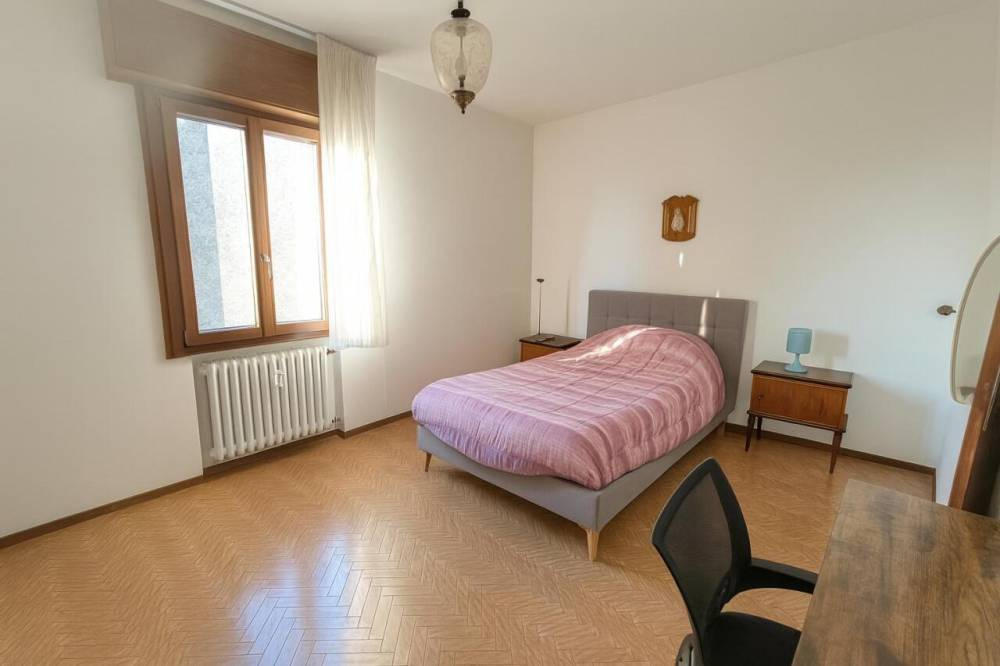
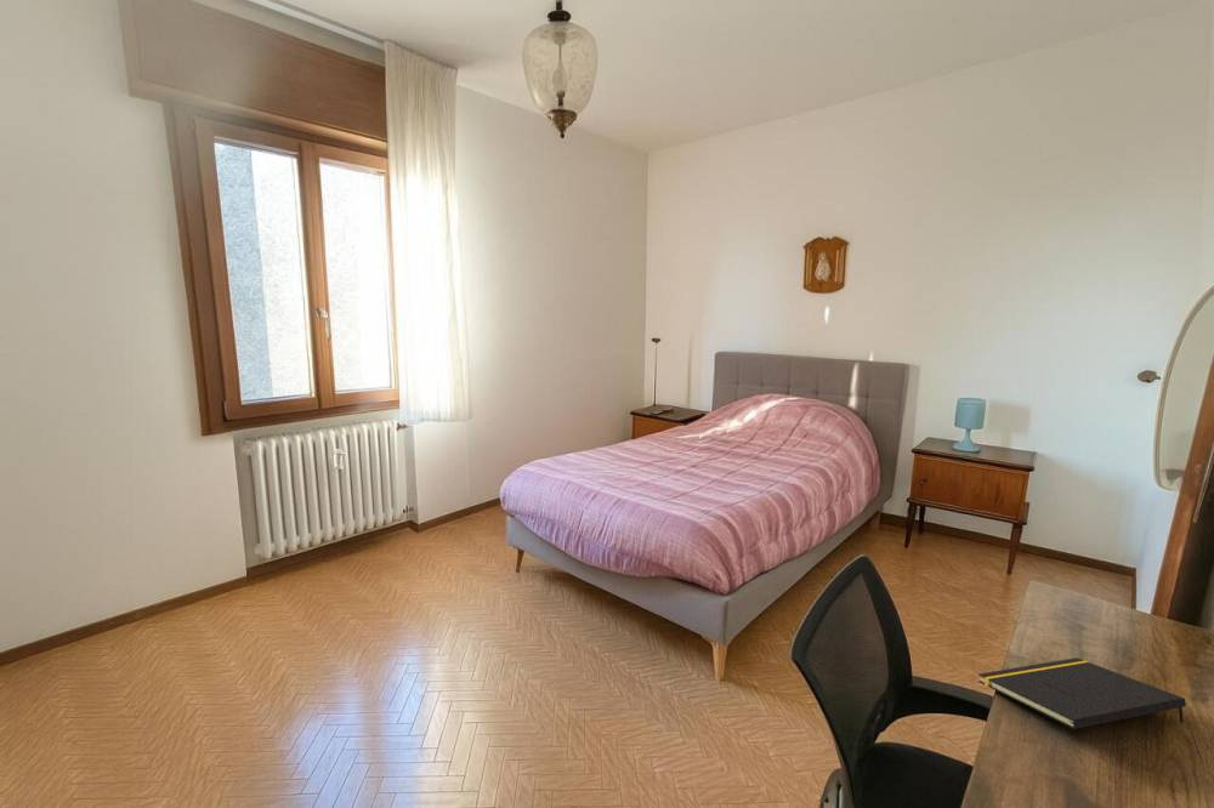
+ notepad (1076, 689)
